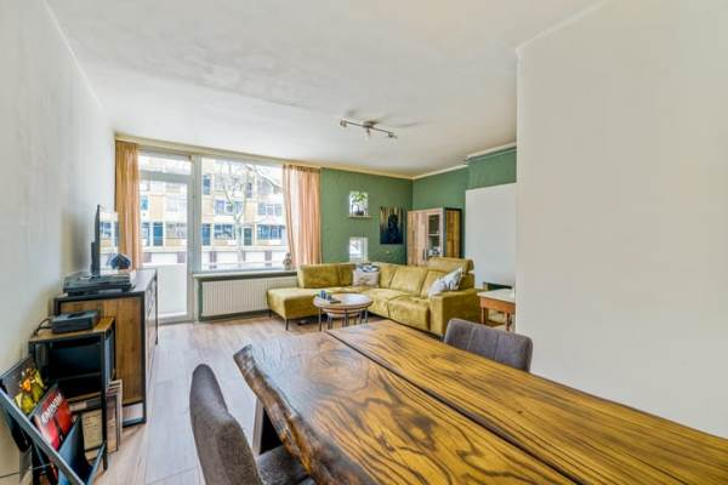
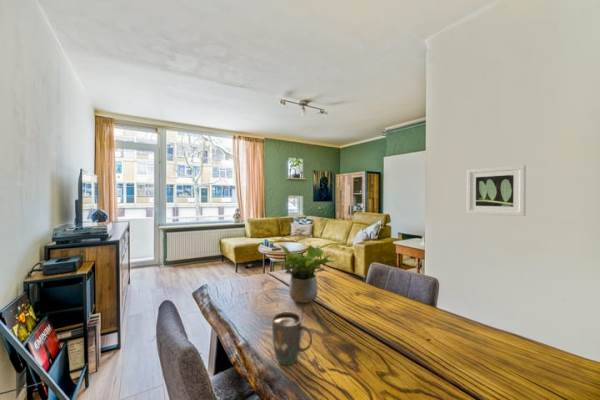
+ potted plant (304, 271)
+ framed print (493, 191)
+ mug (292, 340)
